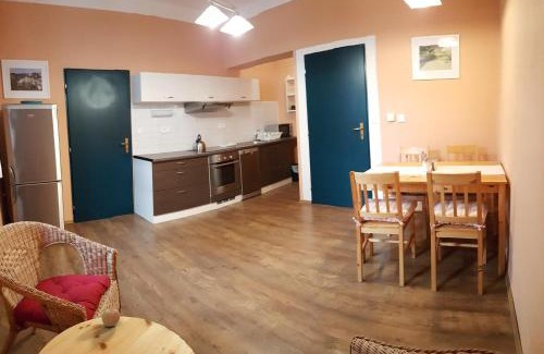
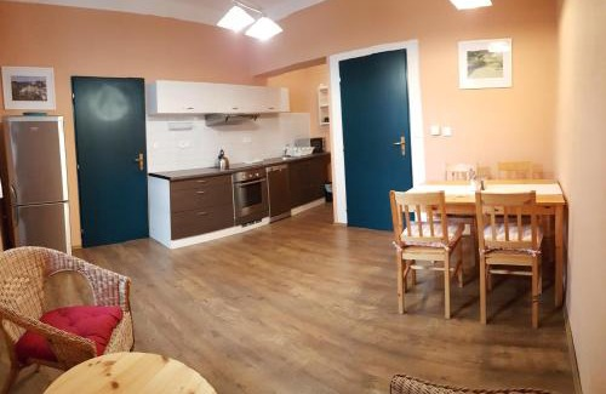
- fruit (110, 316)
